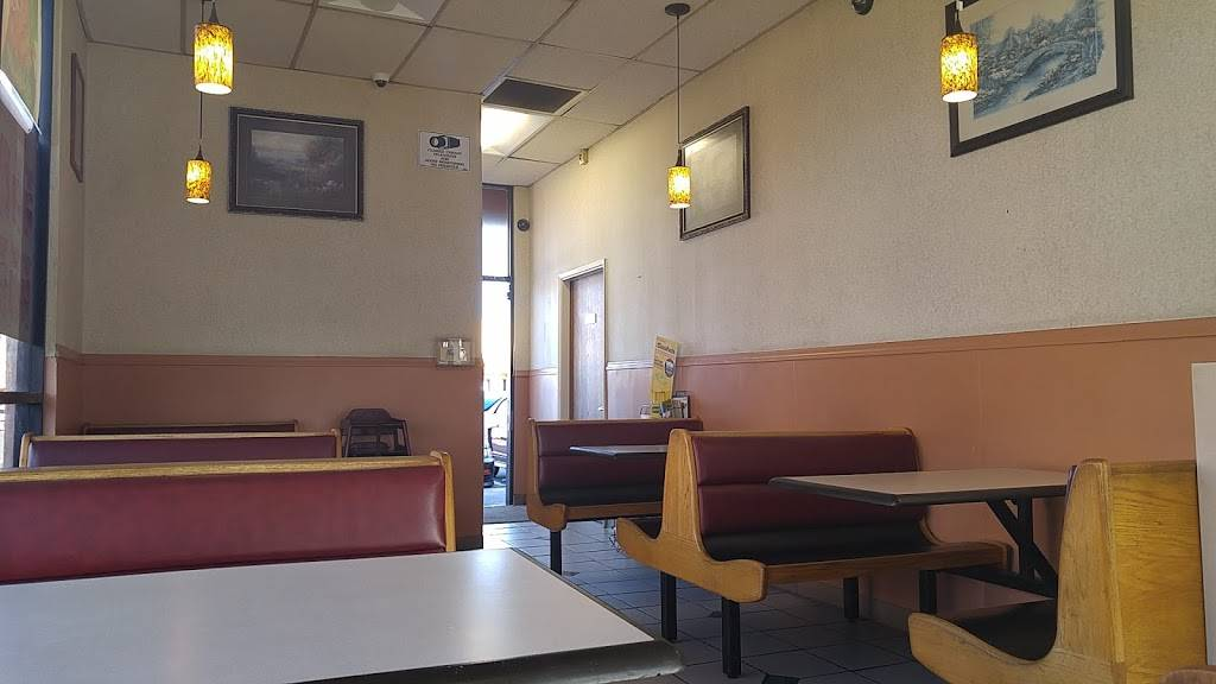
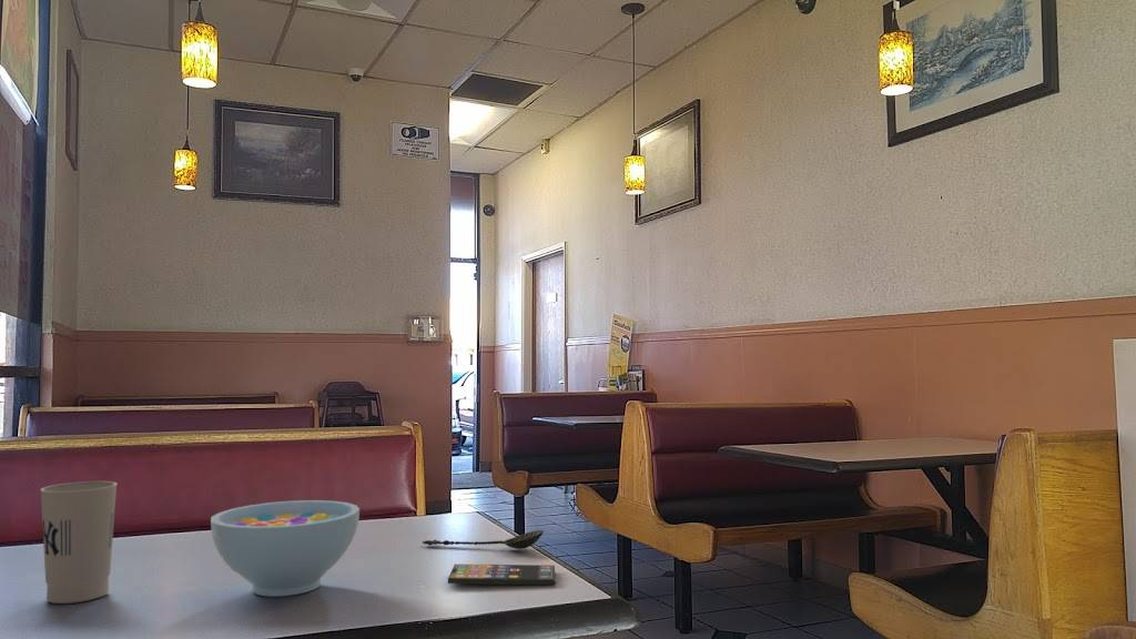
+ bowl (286, 549)
+ spoon (480, 541)
+ cup (79, 540)
+ smartphone (503, 574)
